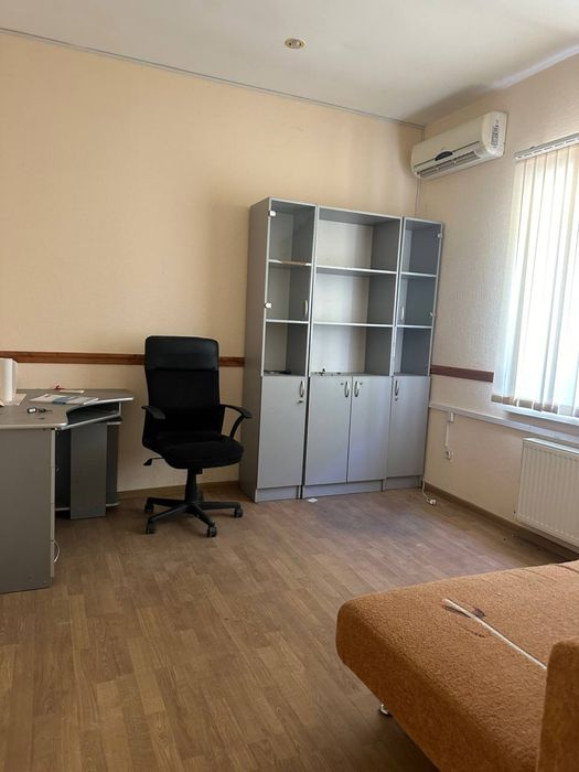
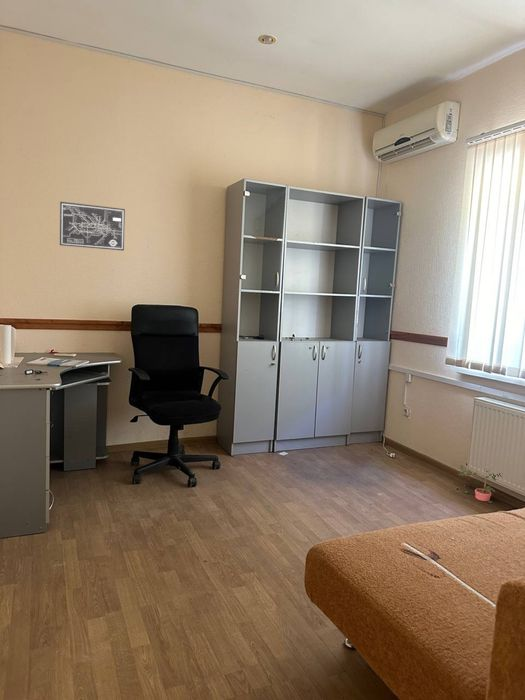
+ wall art (92, 226)
+ potted plant (485, 479)
